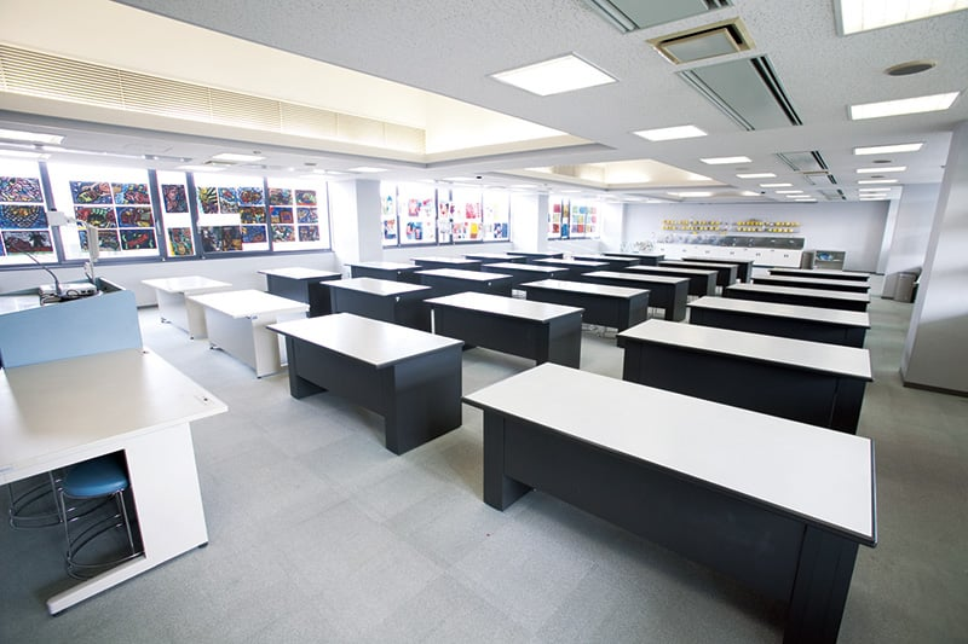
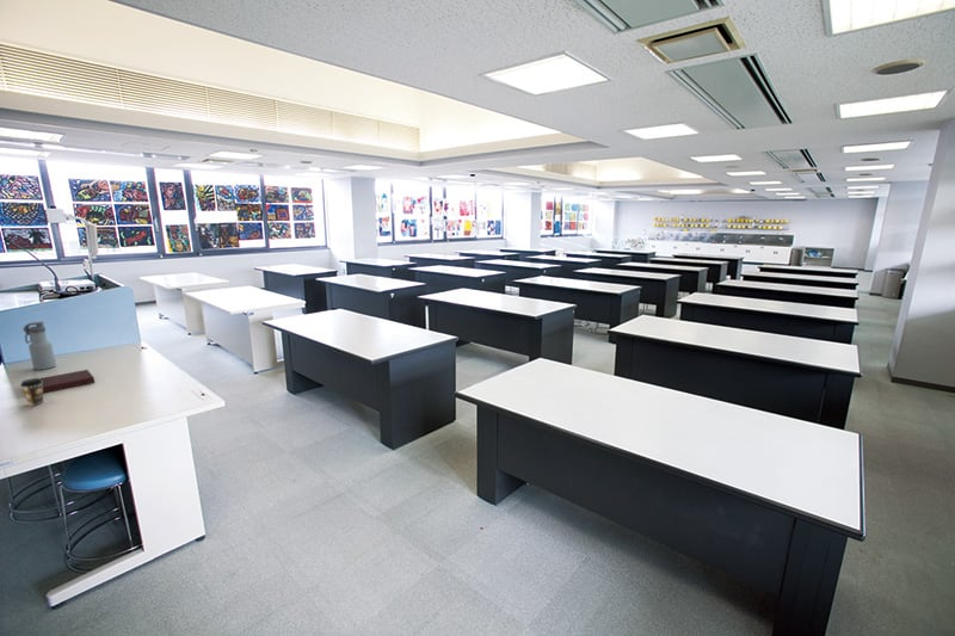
+ water bottle (39, 345)
+ coffee cup (33, 391)
+ notebook (60, 381)
